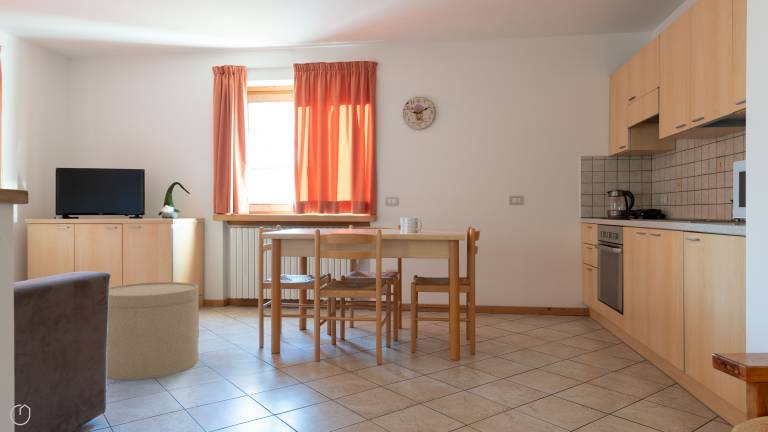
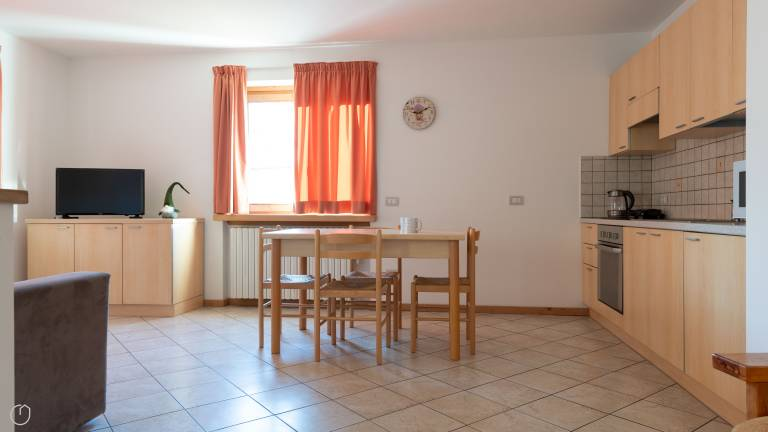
- side table (150, 326)
